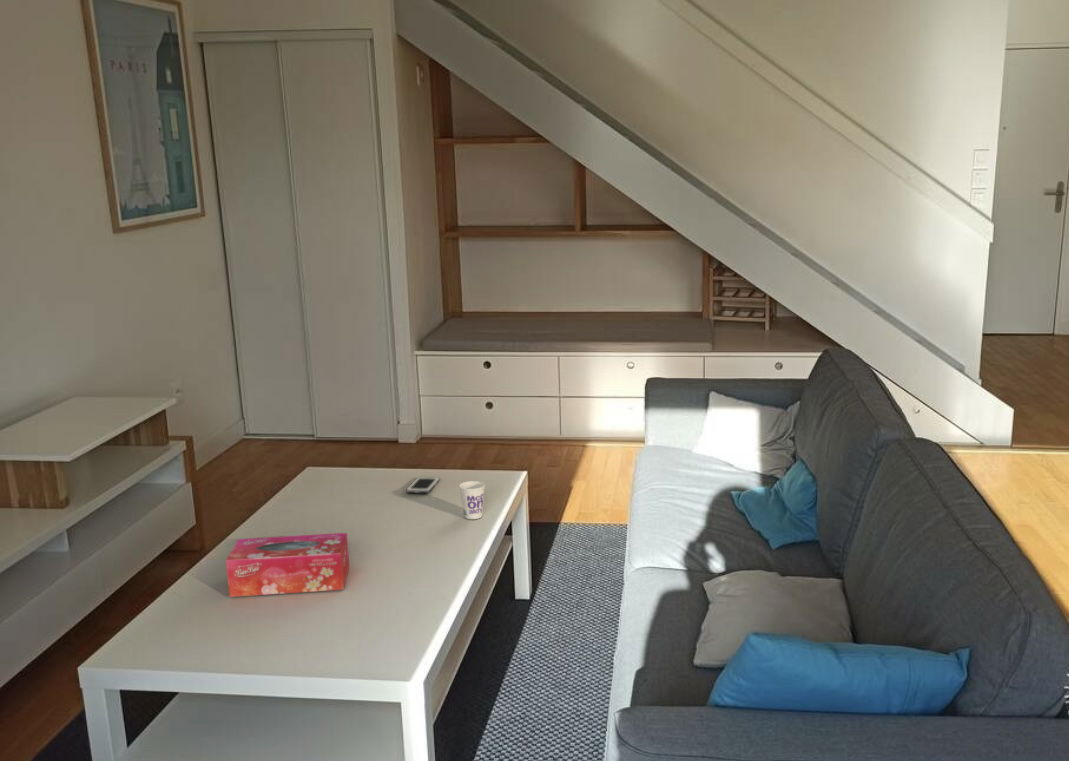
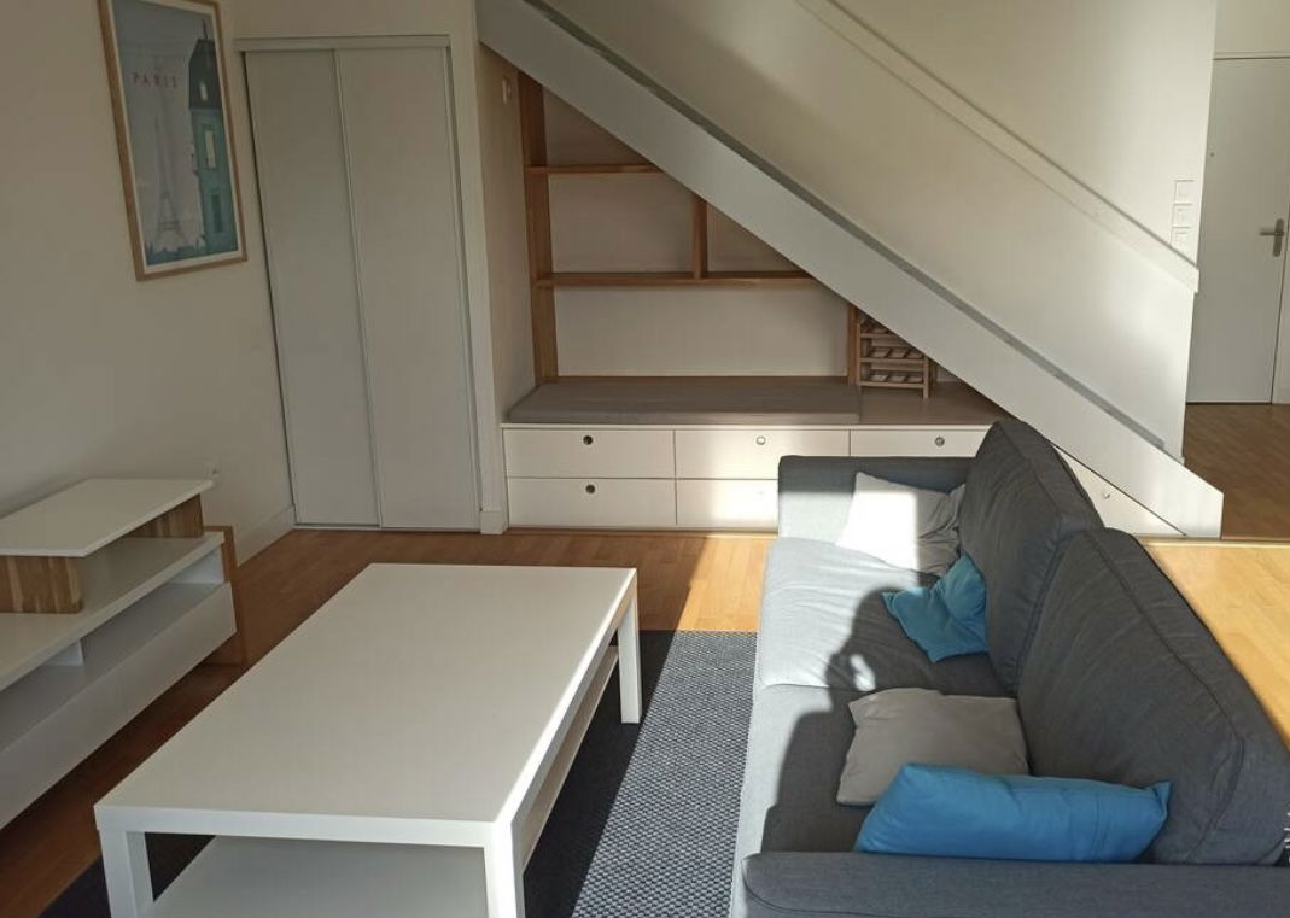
- cup (472, 500)
- cell phone (423, 484)
- tissue box (289, 563)
